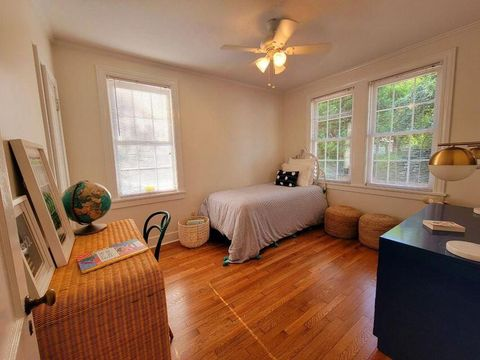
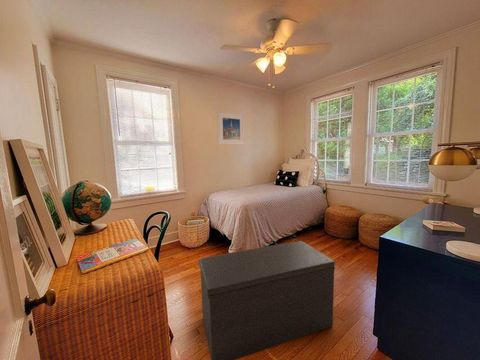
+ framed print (231, 129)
+ bench (265, 291)
